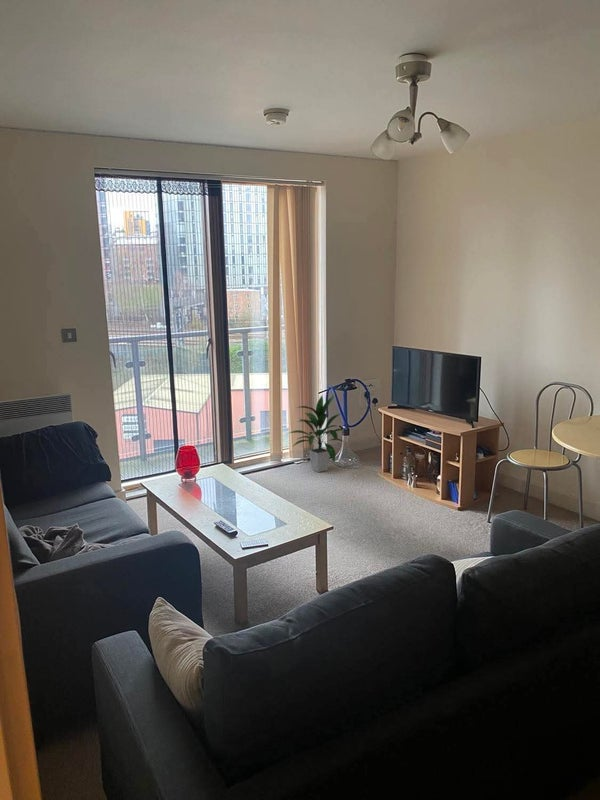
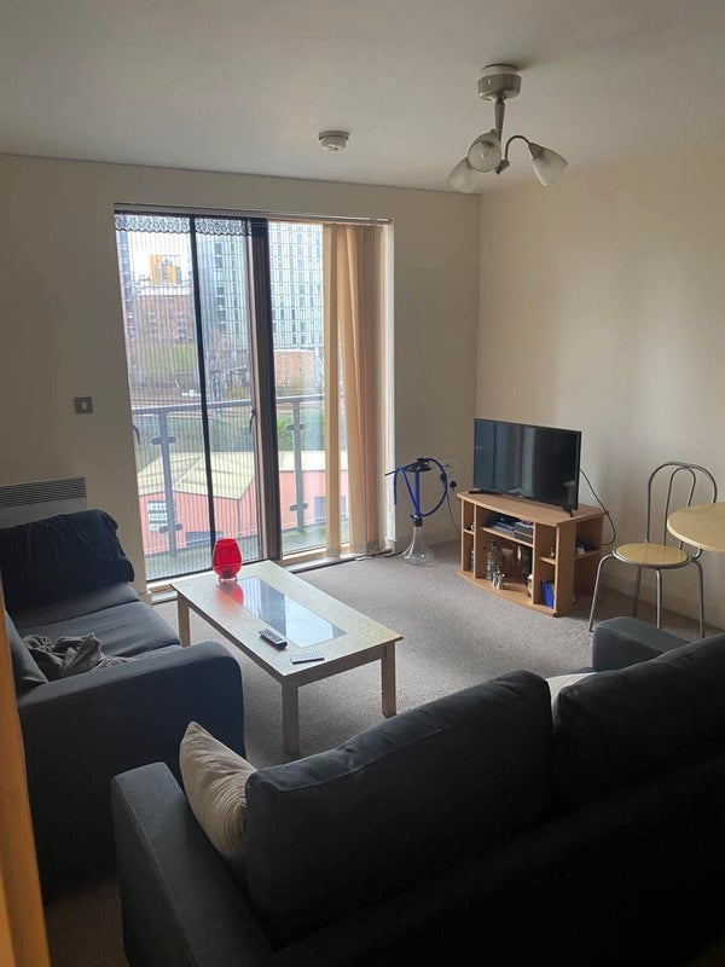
- indoor plant (319, 433)
